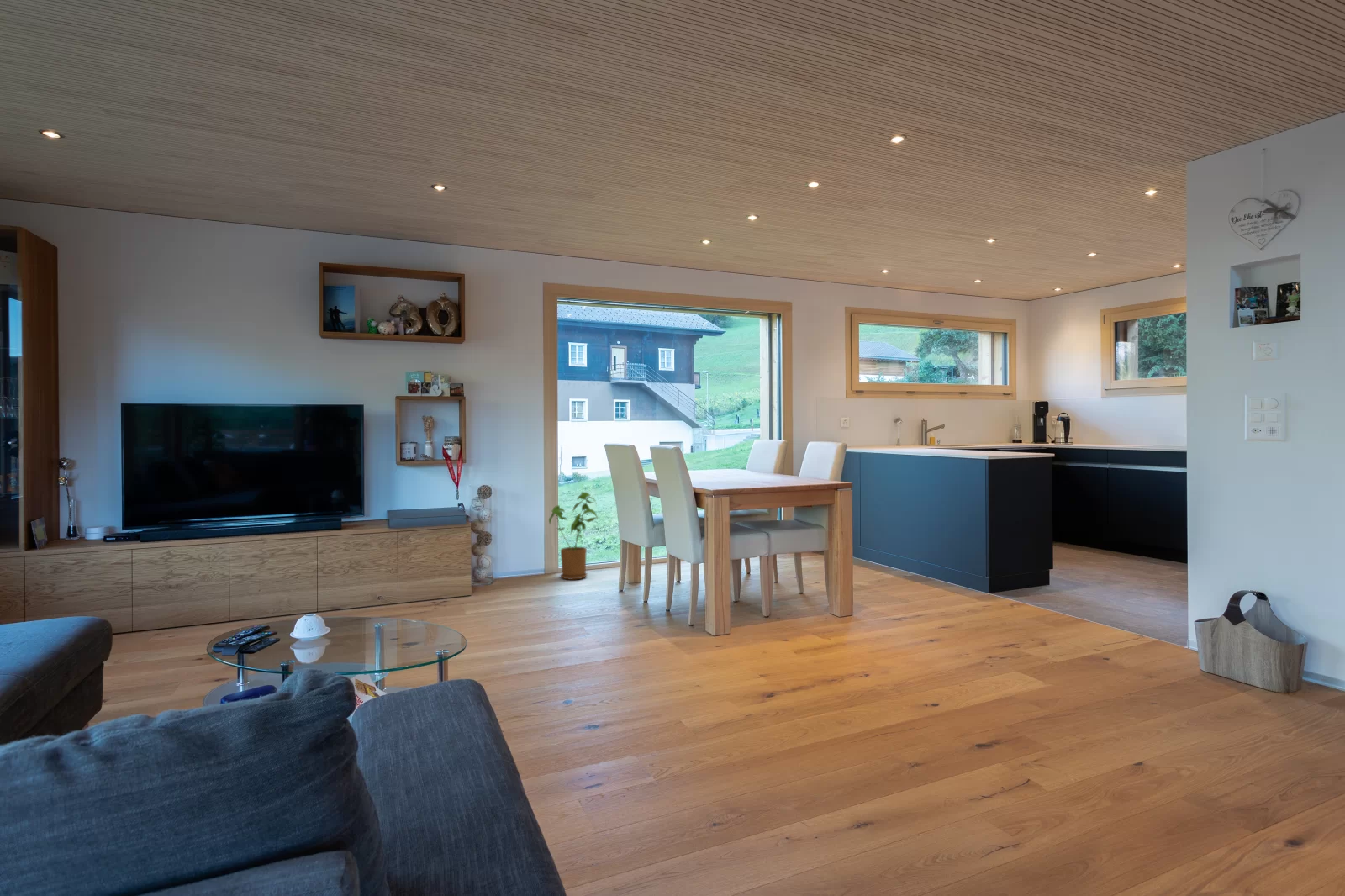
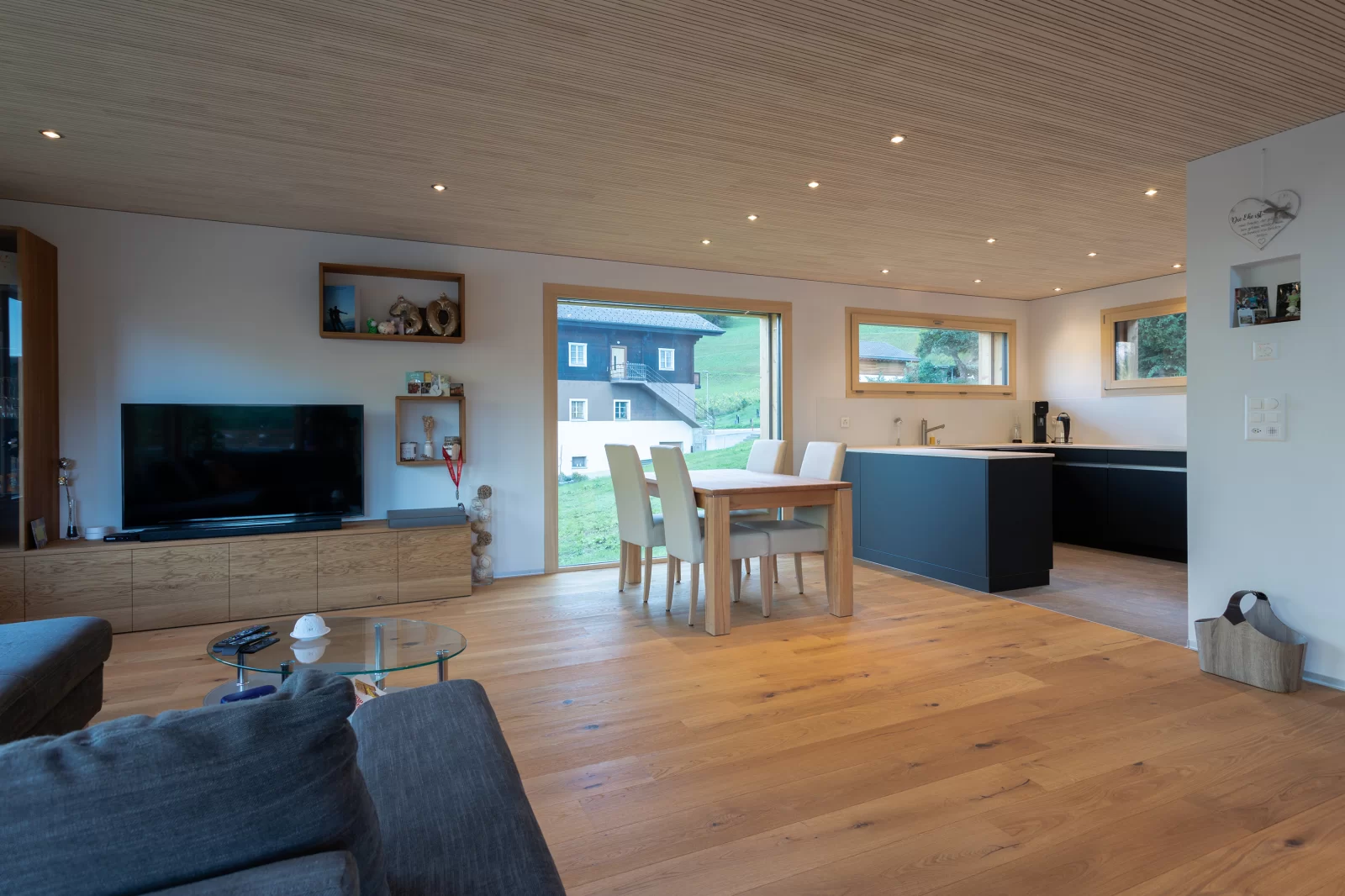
- house plant (577, 535)
